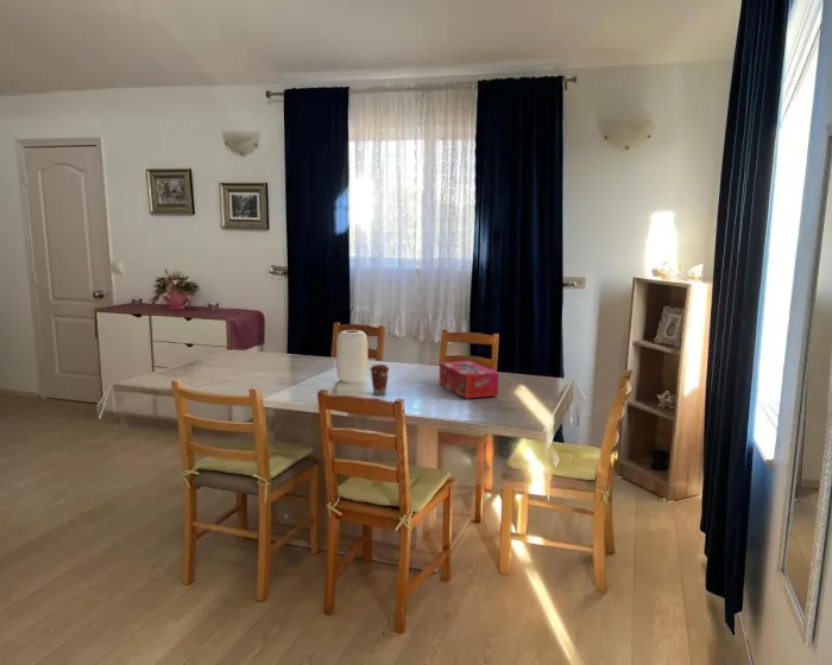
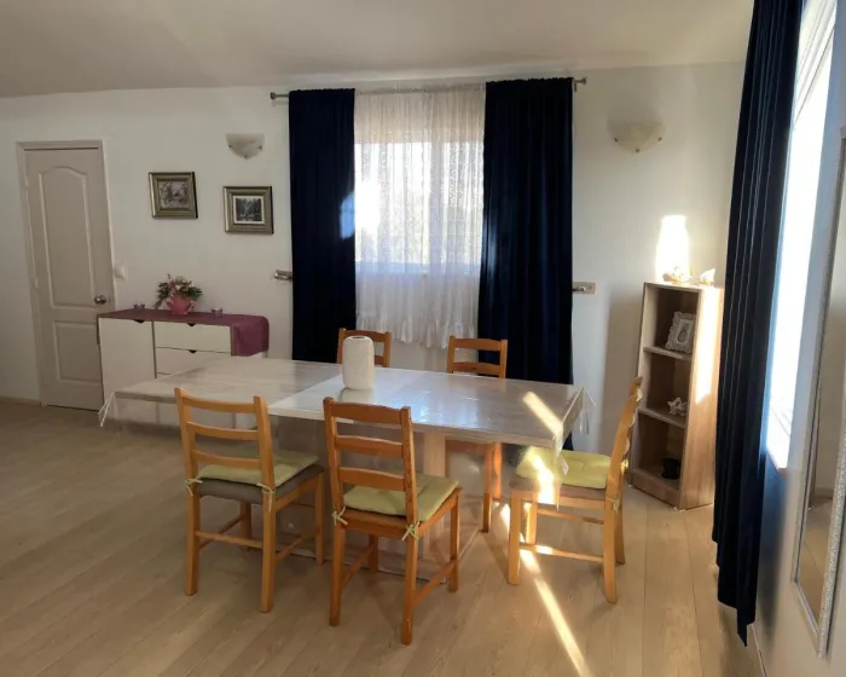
- coffee cup (379, 379)
- tissue box (467, 378)
